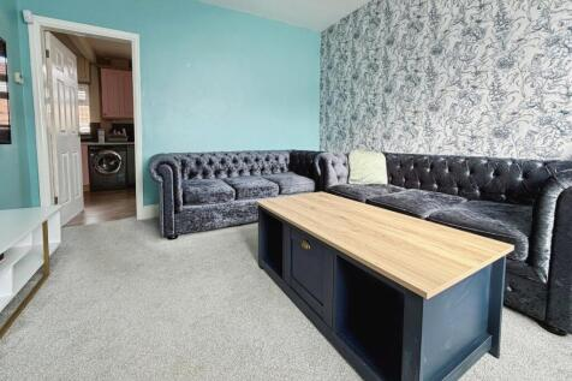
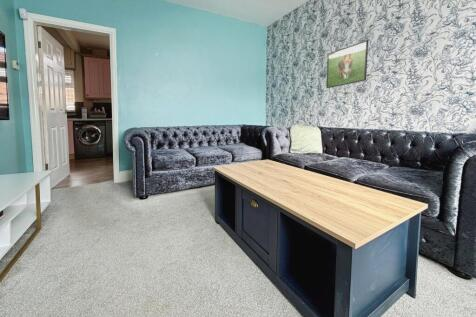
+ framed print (345, 66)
